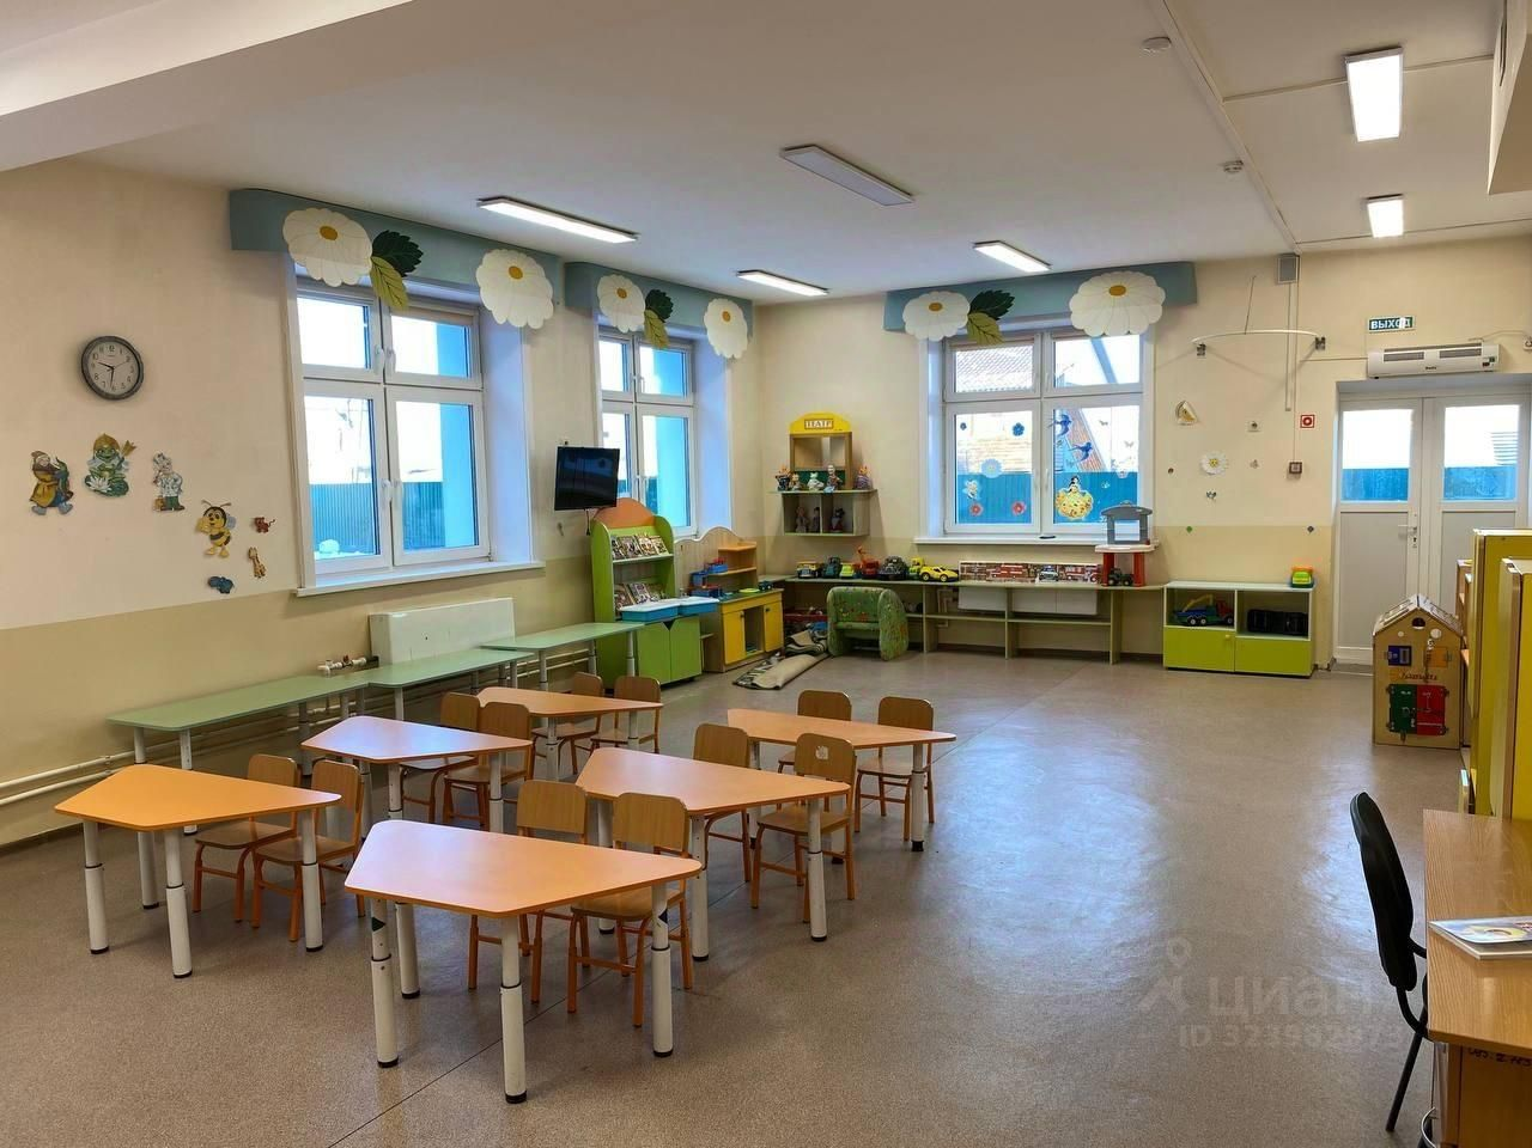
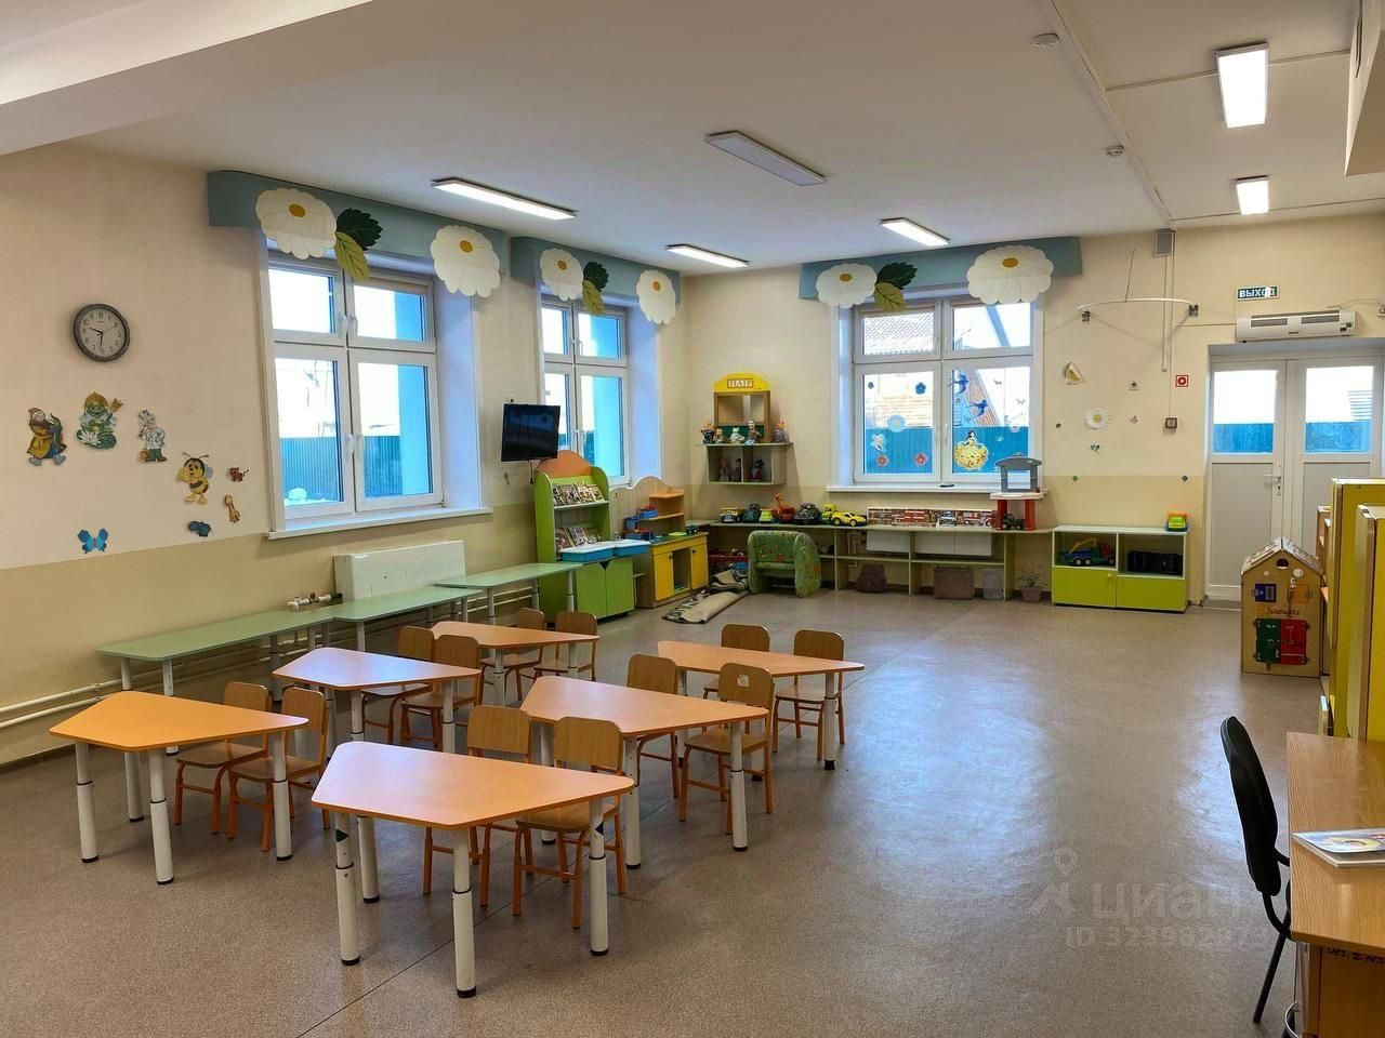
+ storage bin (954, 582)
+ satchel (872, 577)
+ wastebasket (993, 583)
+ decorative butterfly (94, 541)
+ potted plant (1031, 581)
